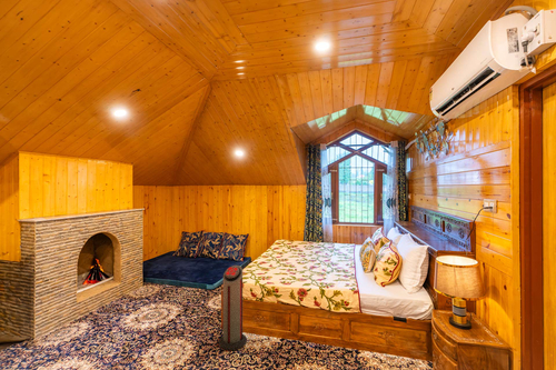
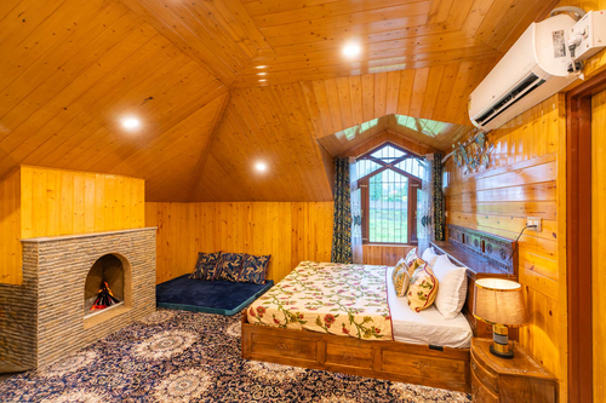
- air purifier (232, 304)
